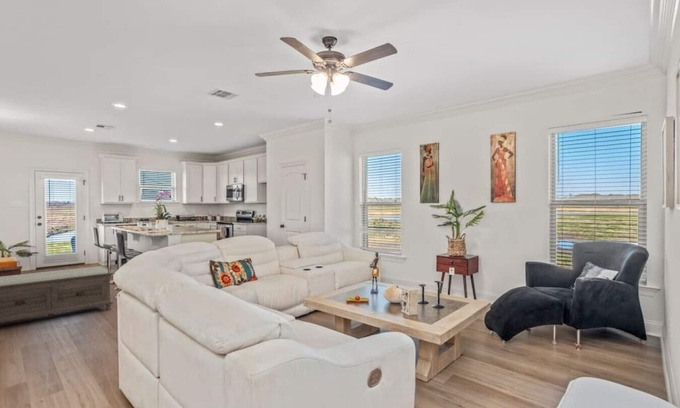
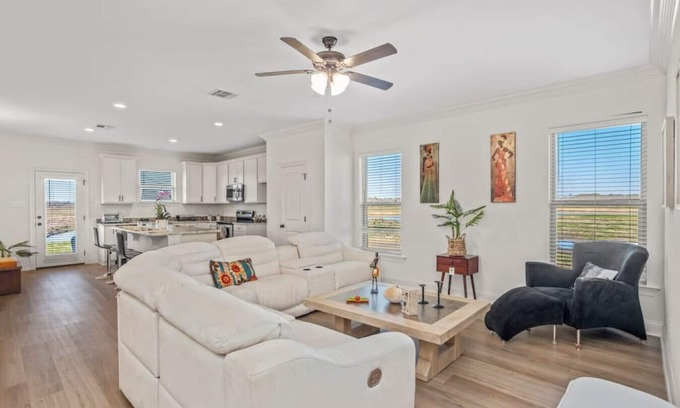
- bench (49, 295)
